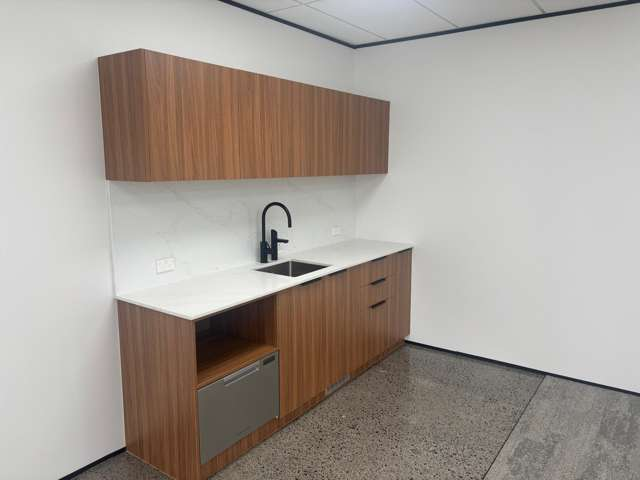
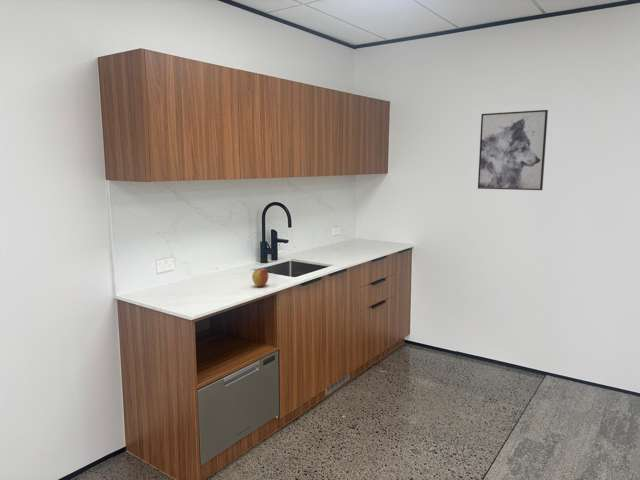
+ wall art (511, 151)
+ apple (260, 277)
